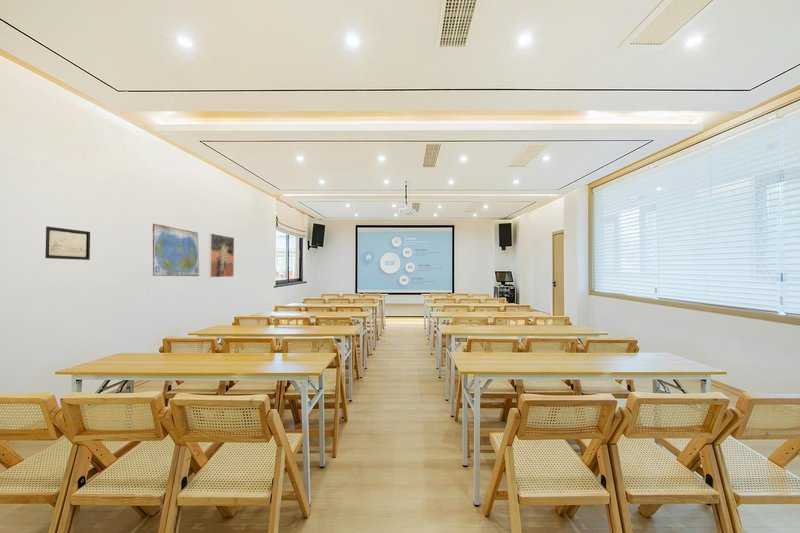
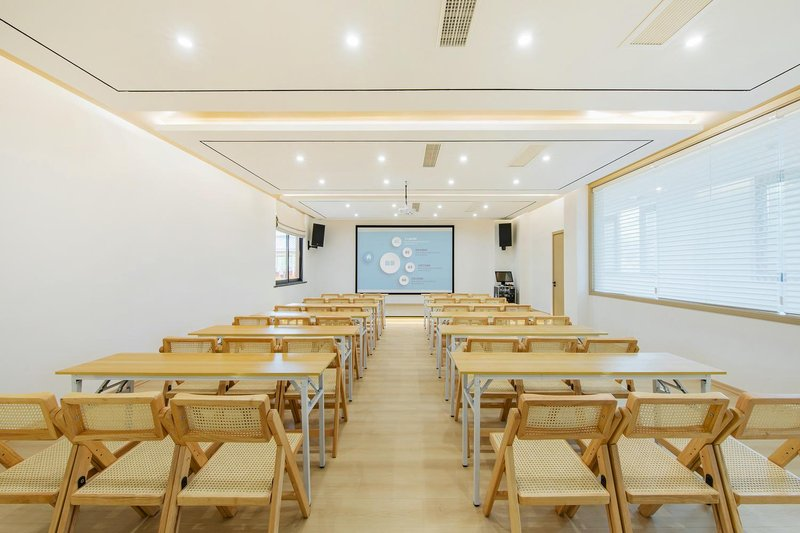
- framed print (222, 256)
- wall art (69, 244)
- world map (177, 252)
